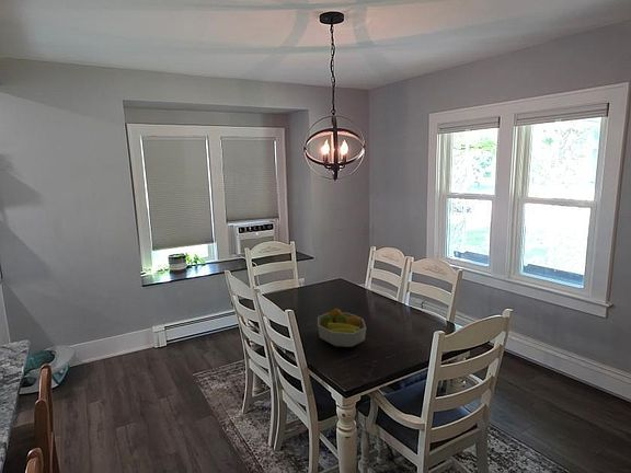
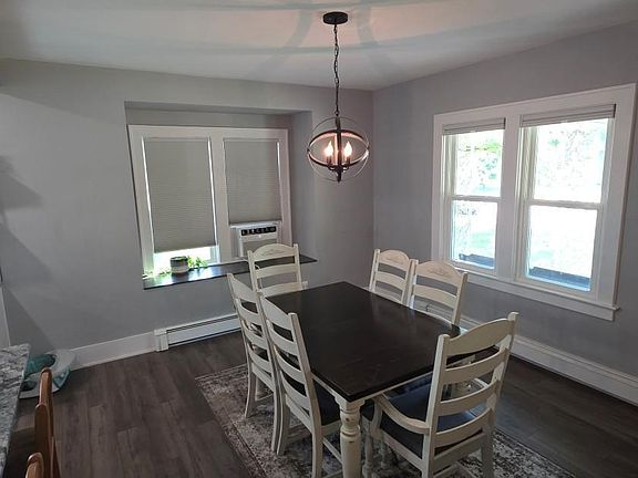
- fruit bowl (341, 326)
